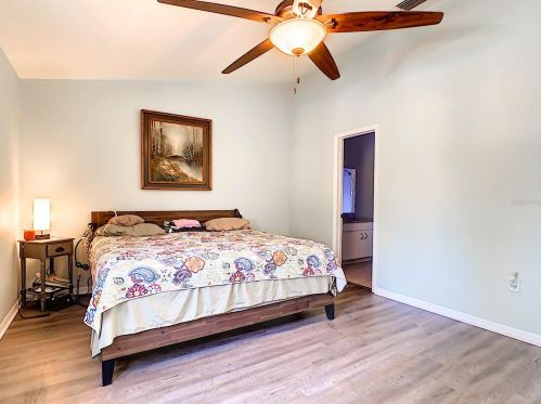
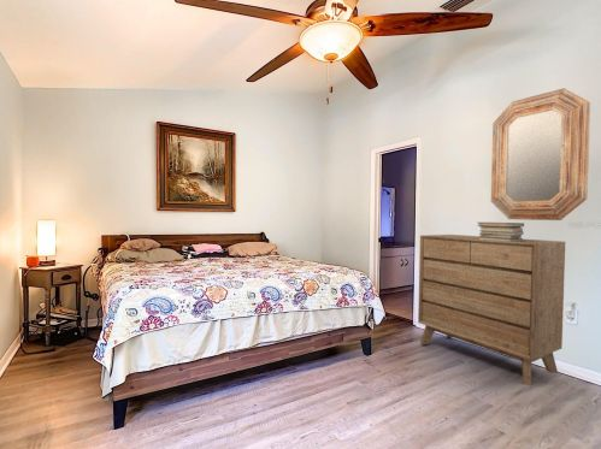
+ book stack (500, 231)
+ dresser (483, 297)
+ home mirror (534, 158)
